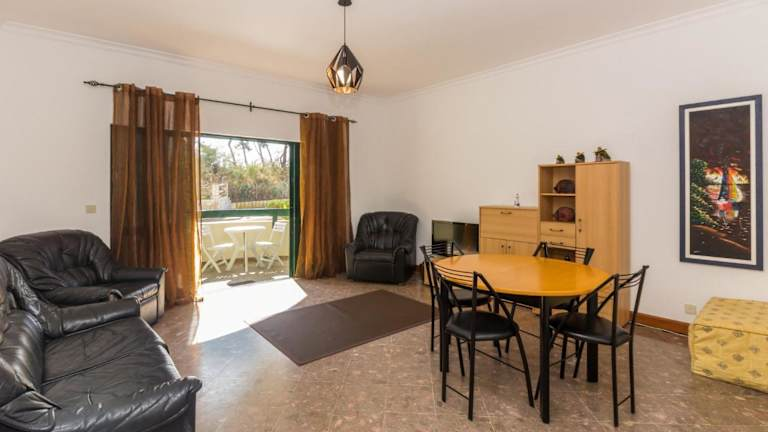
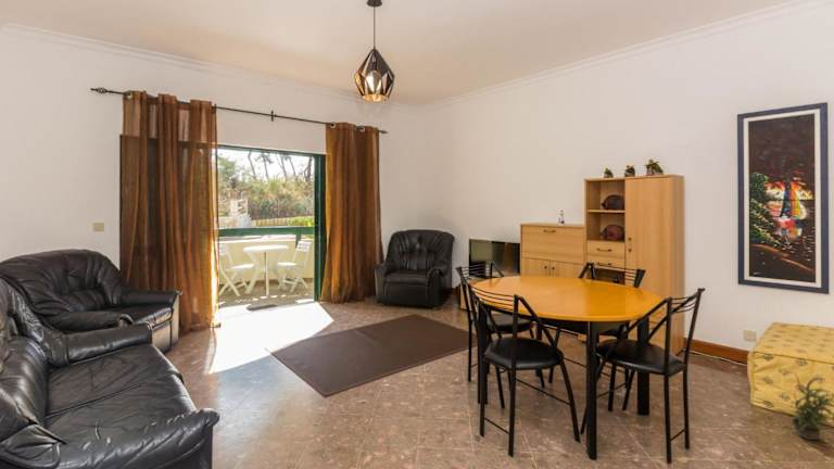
+ potted plant (813, 408)
